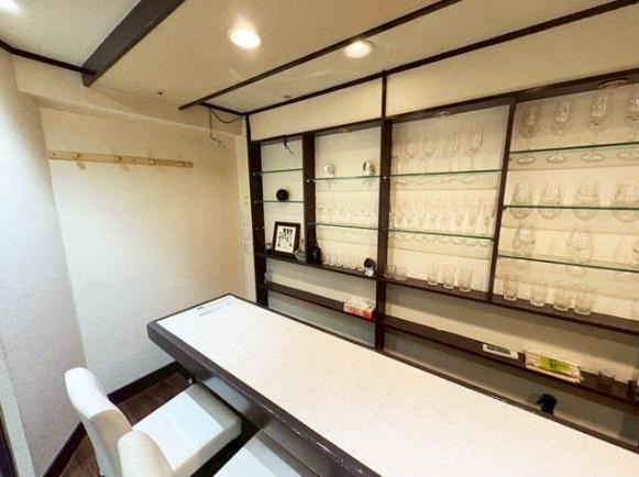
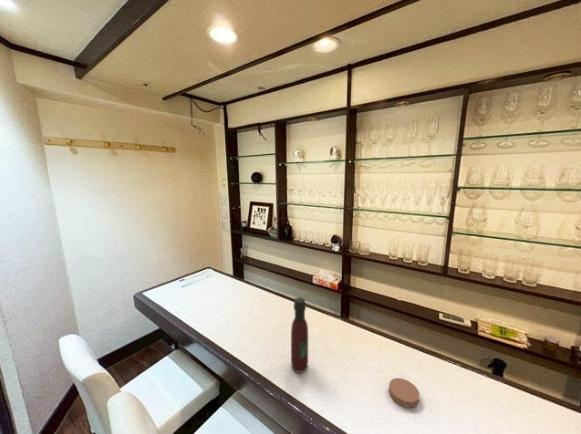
+ wine bottle (299, 334)
+ coaster (403, 392)
